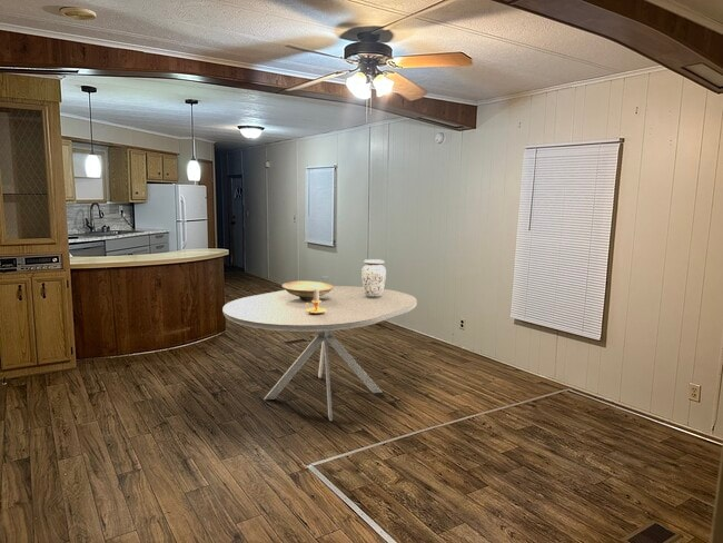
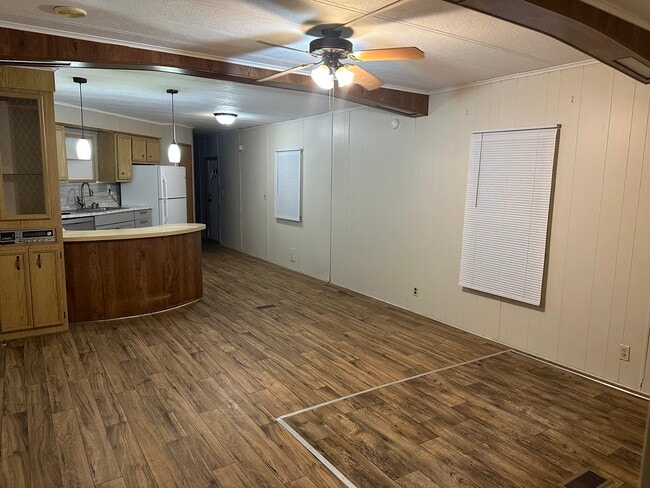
- decorative bowl (307, 290)
- candlestick (314, 299)
- dining table (325, 348)
- vase (374, 278)
